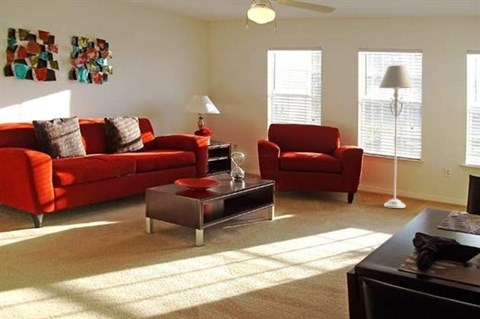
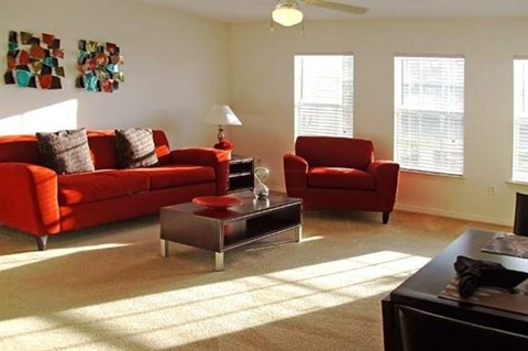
- floor lamp (395, 137)
